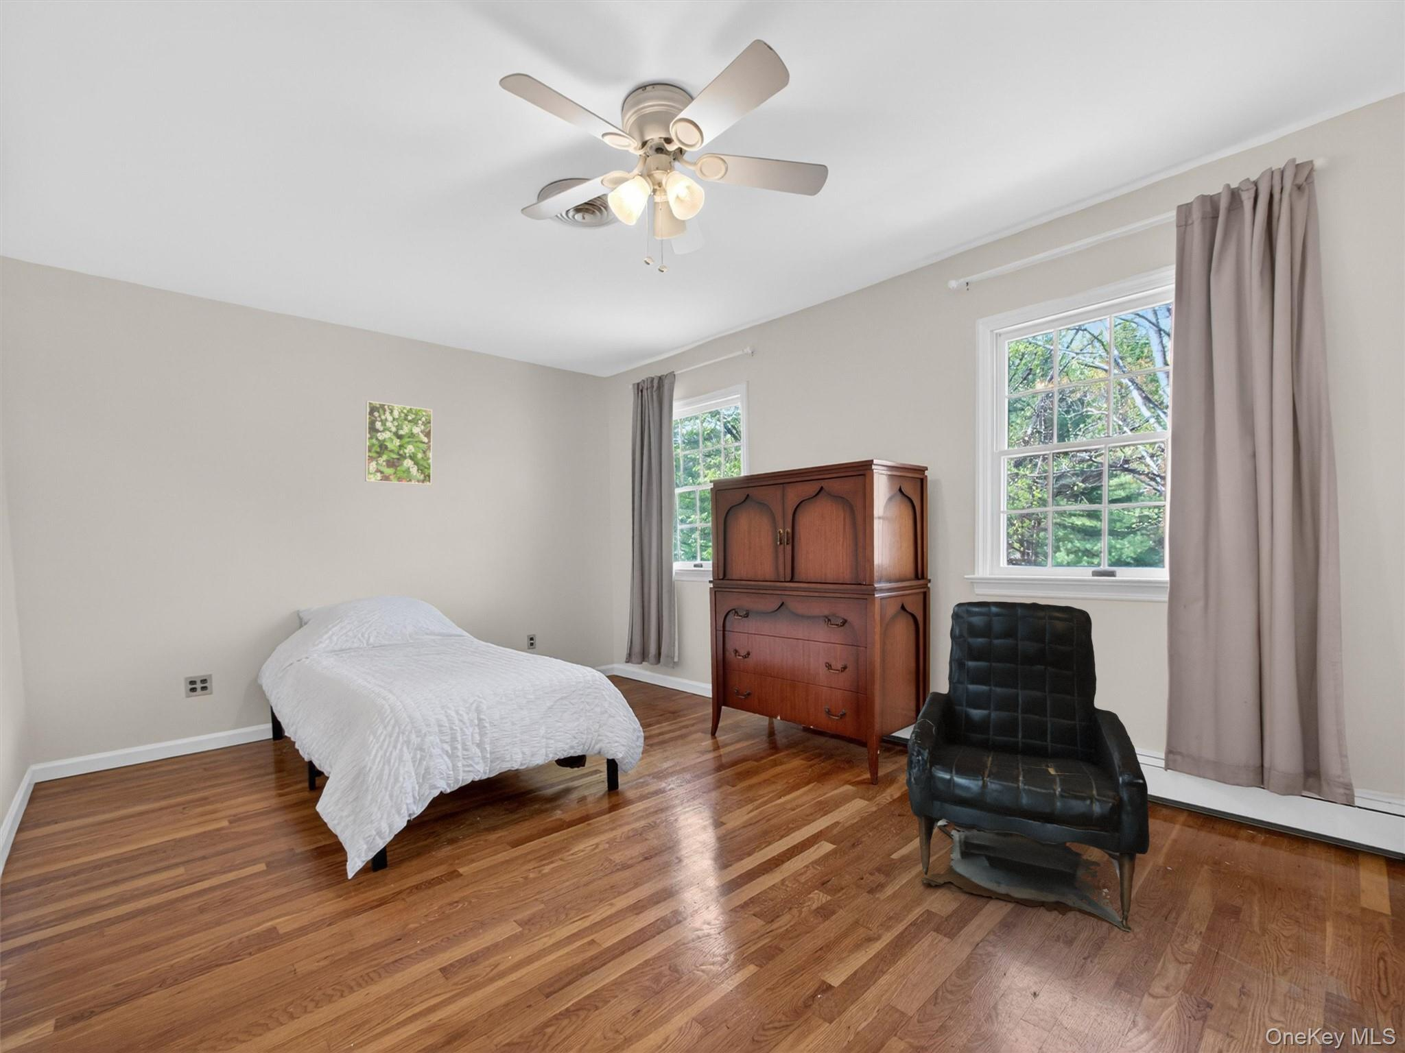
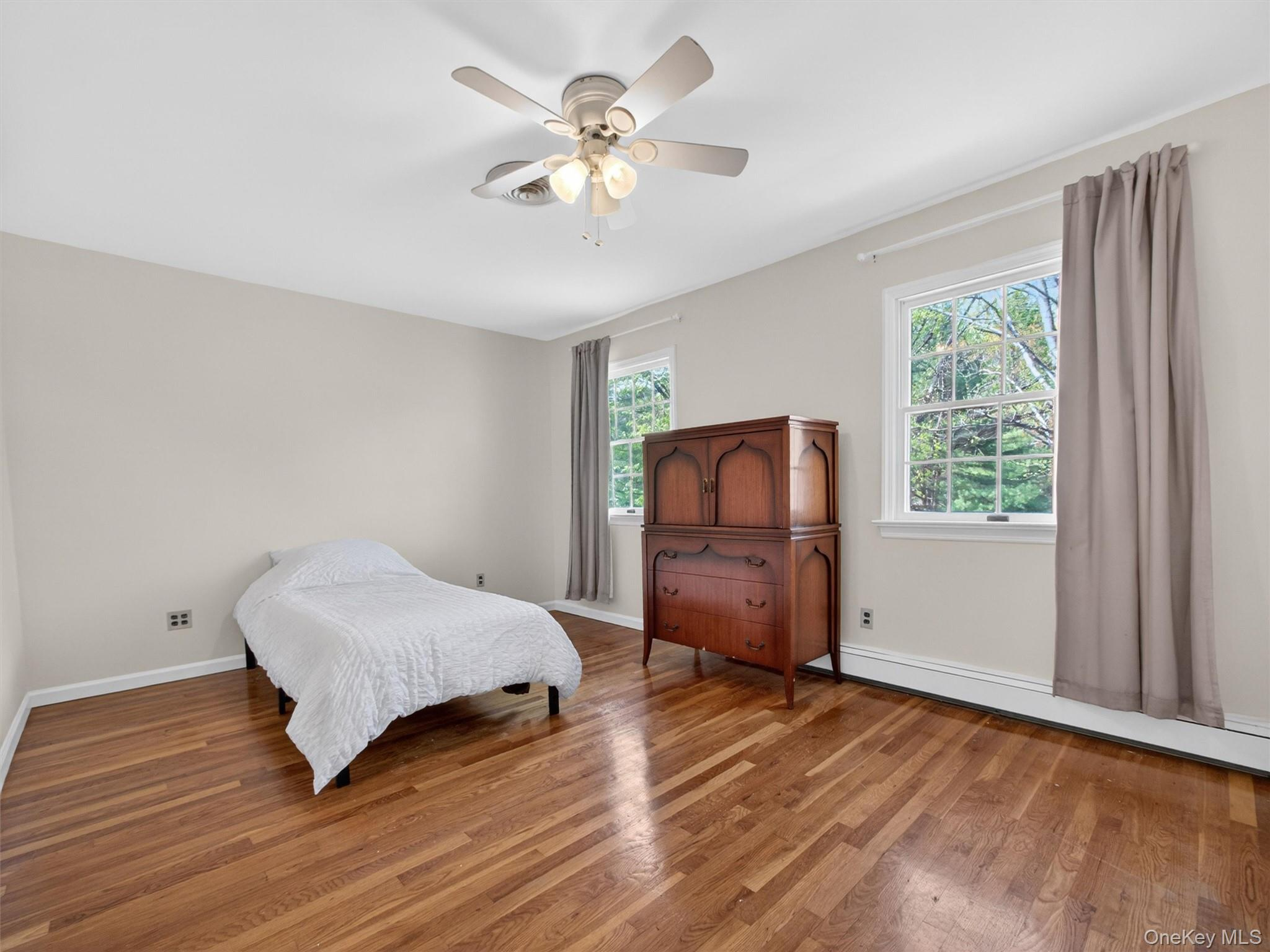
- armchair (1020, 737)
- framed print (399, 445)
